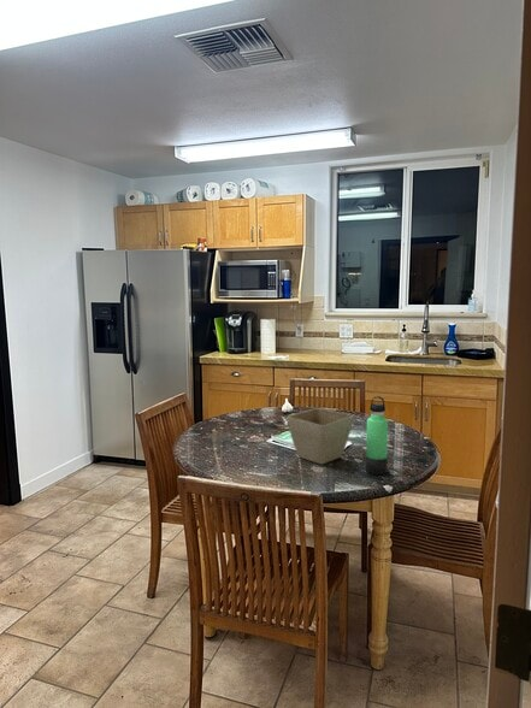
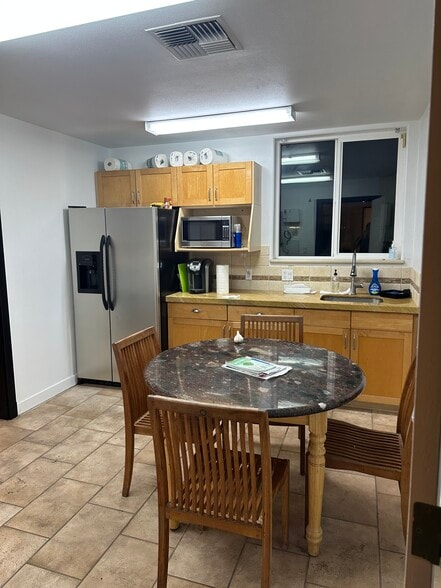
- thermos bottle (377, 433)
- flower pot (319, 436)
